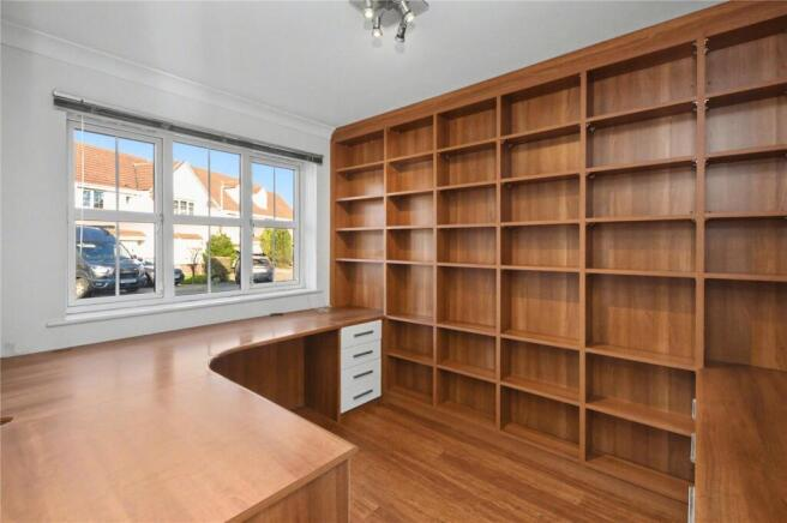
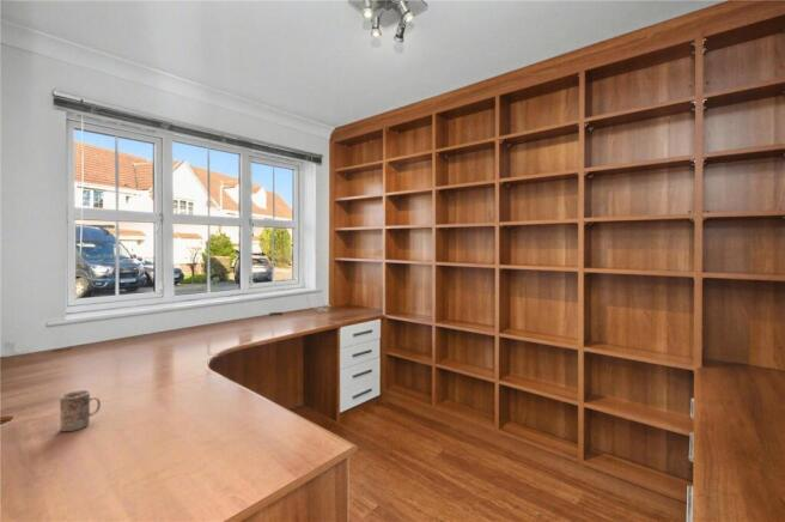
+ mug (79, 408)
